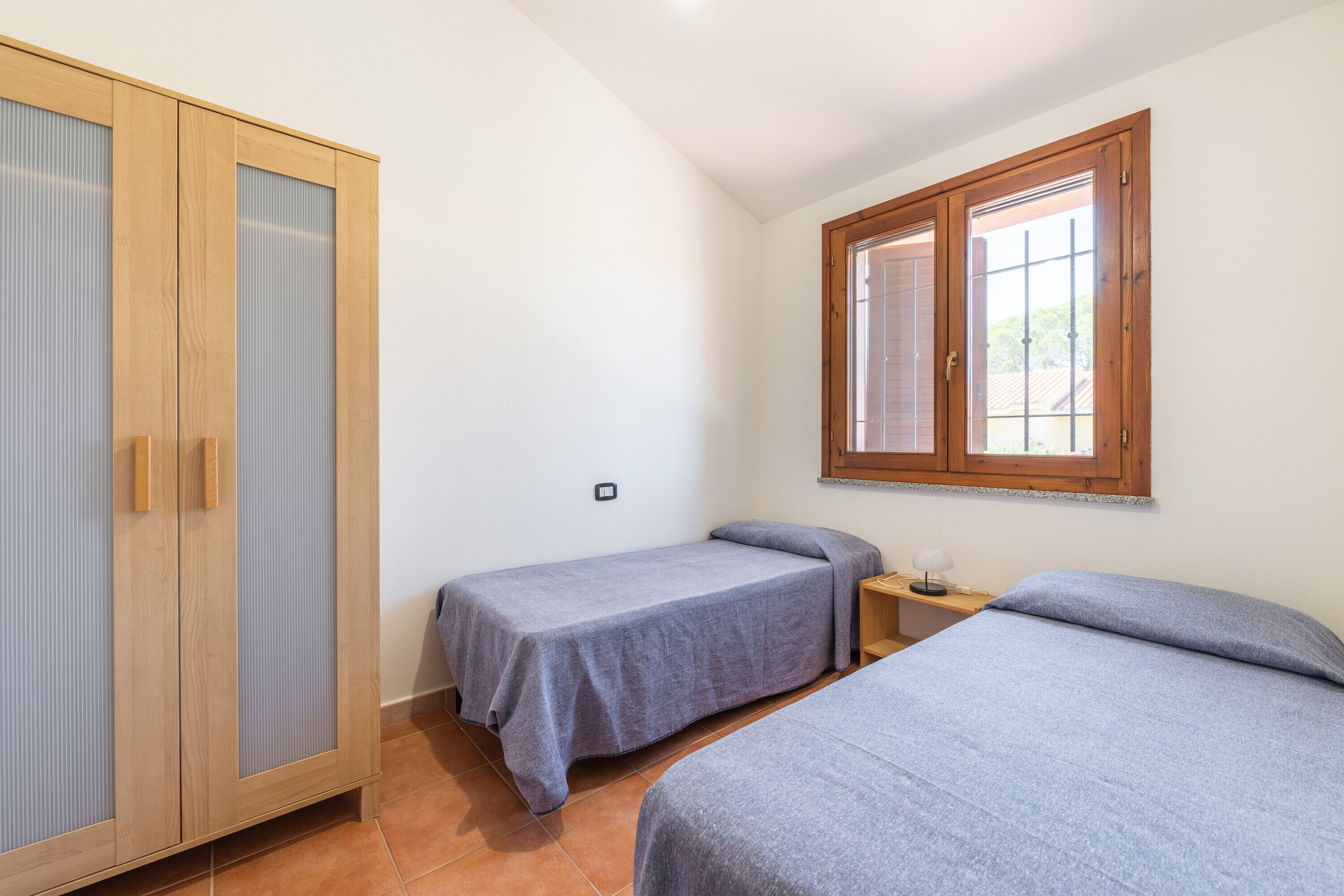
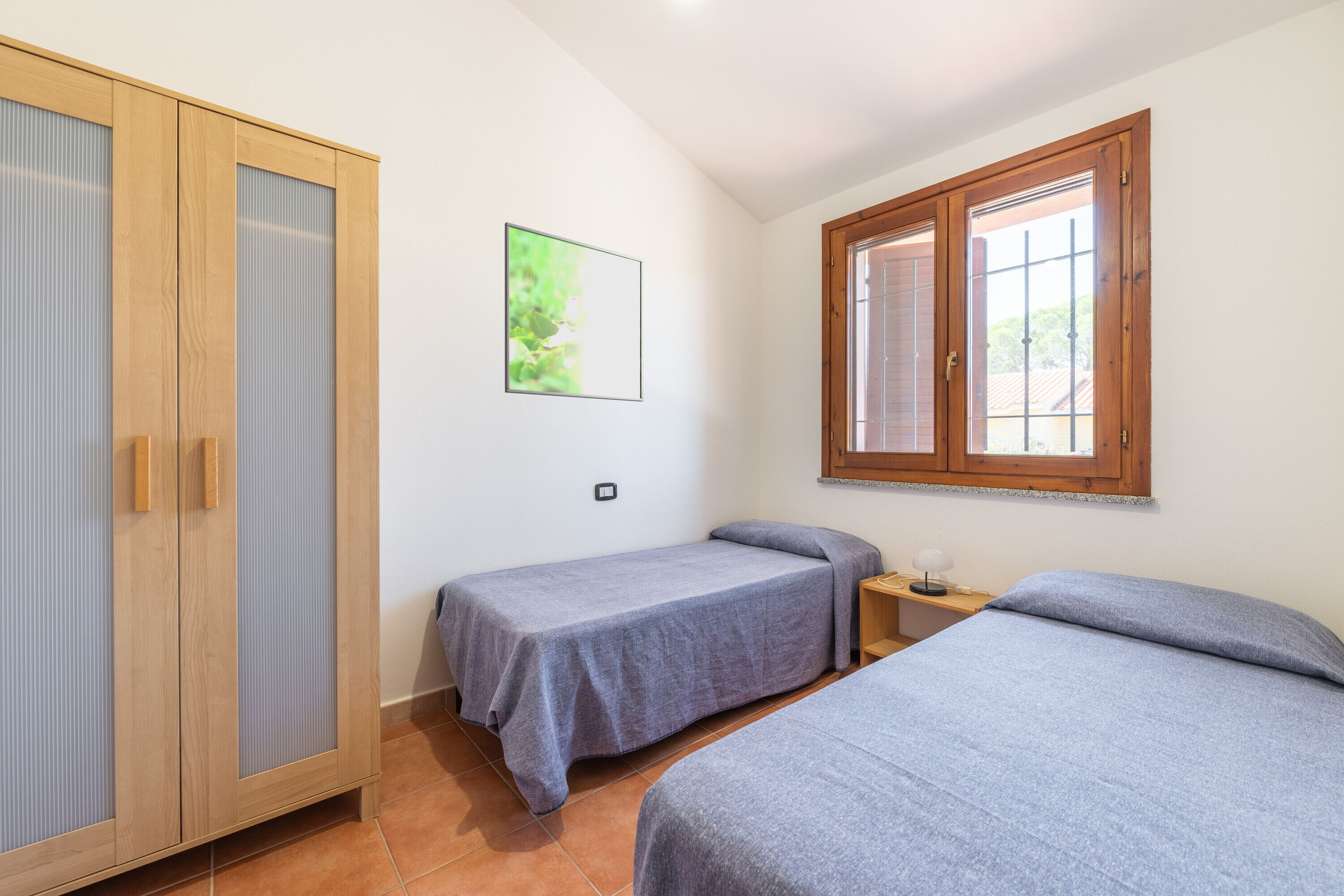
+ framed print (580, 320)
